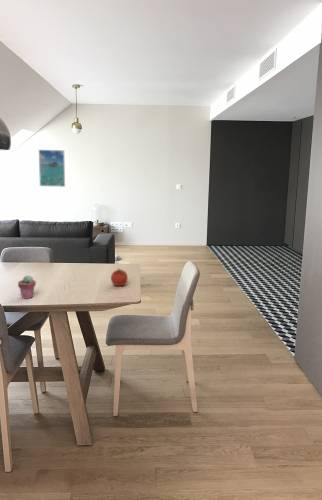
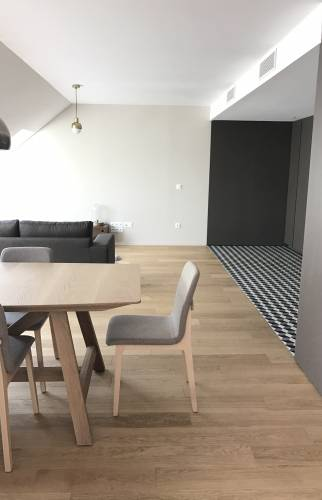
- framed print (52, 168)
- potted succulent (27, 286)
- apple (119, 277)
